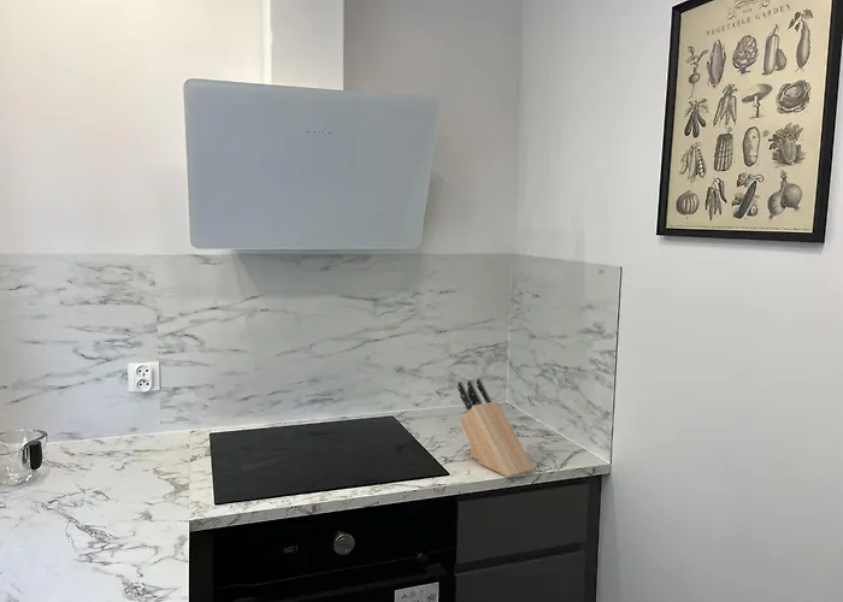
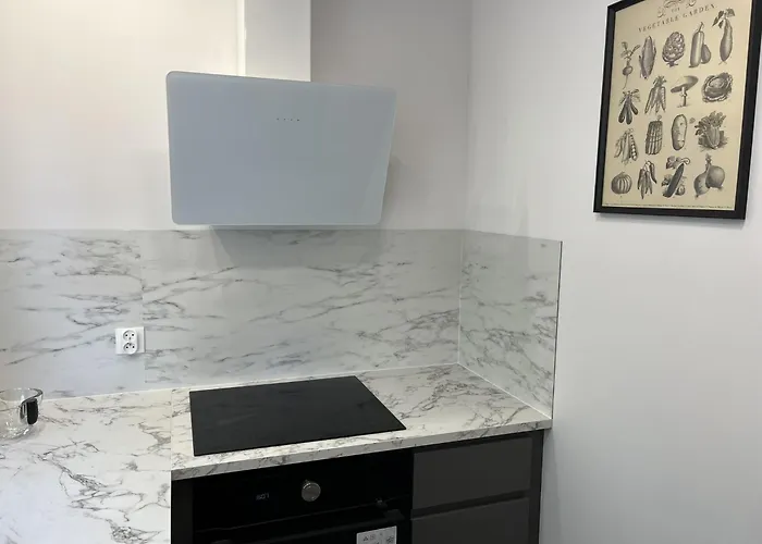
- knife block (491, 424)
